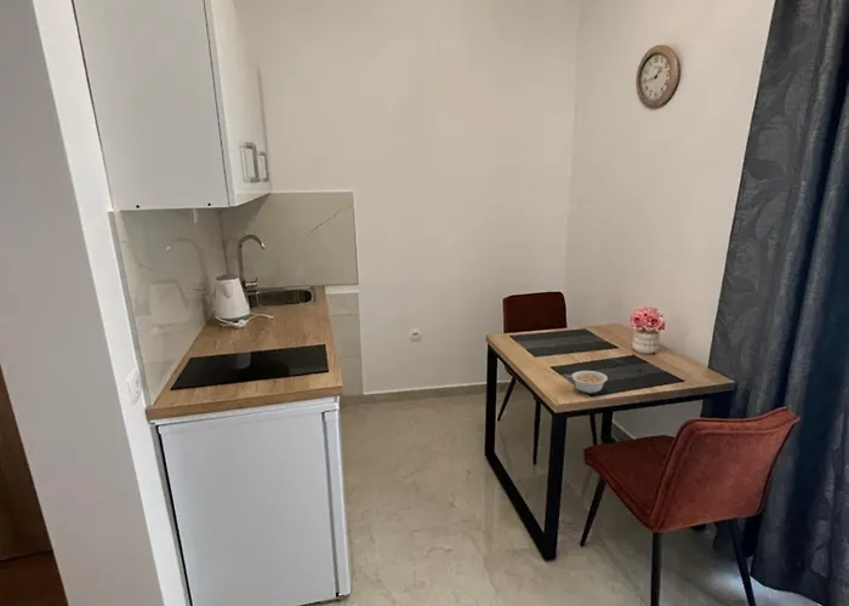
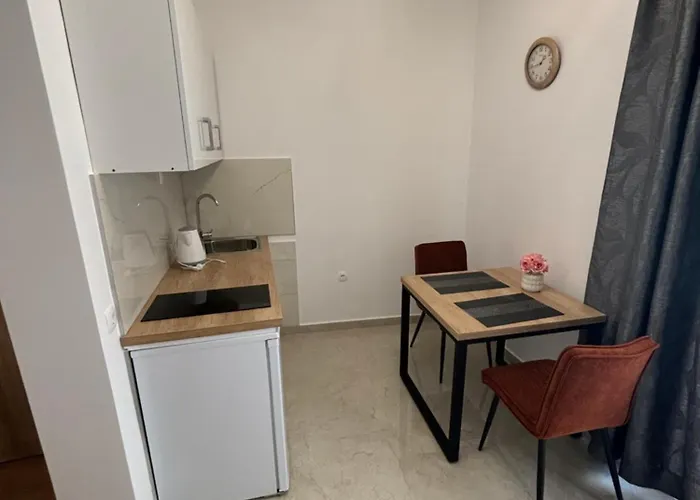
- legume (587, 382)
